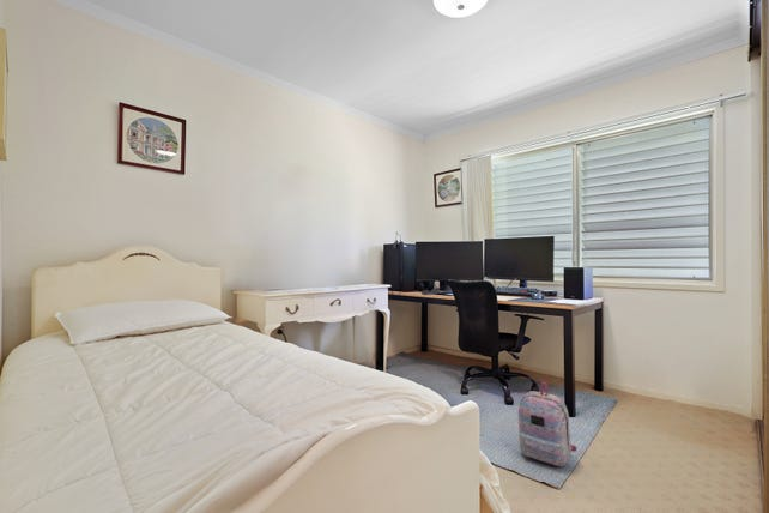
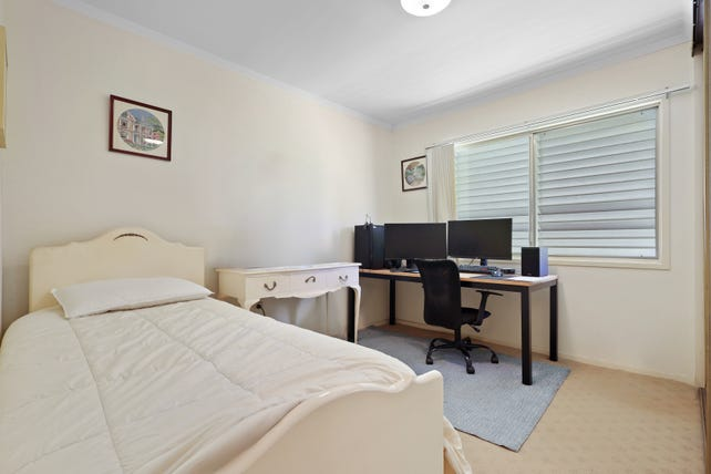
- backpack (545, 420)
